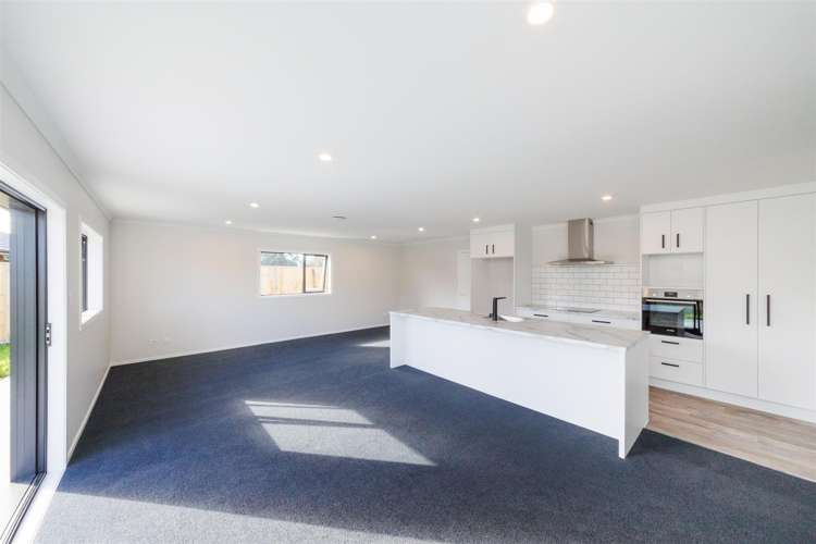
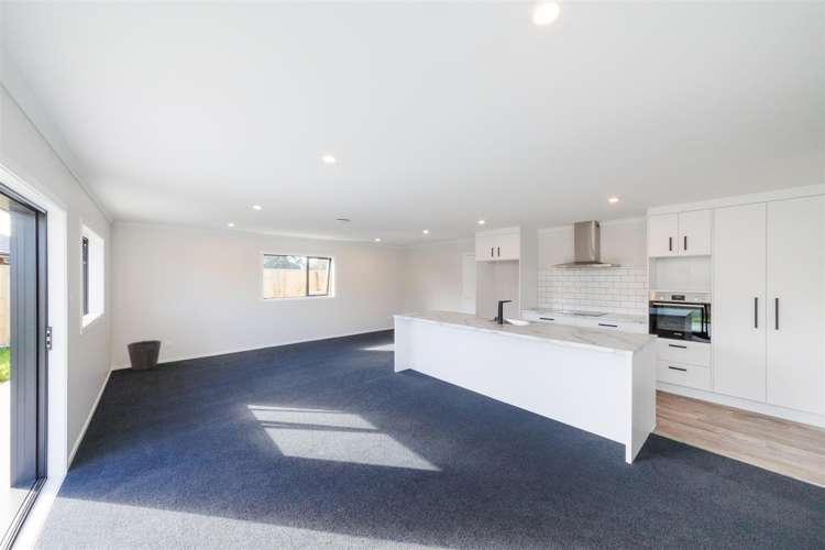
+ waste bin (144, 354)
